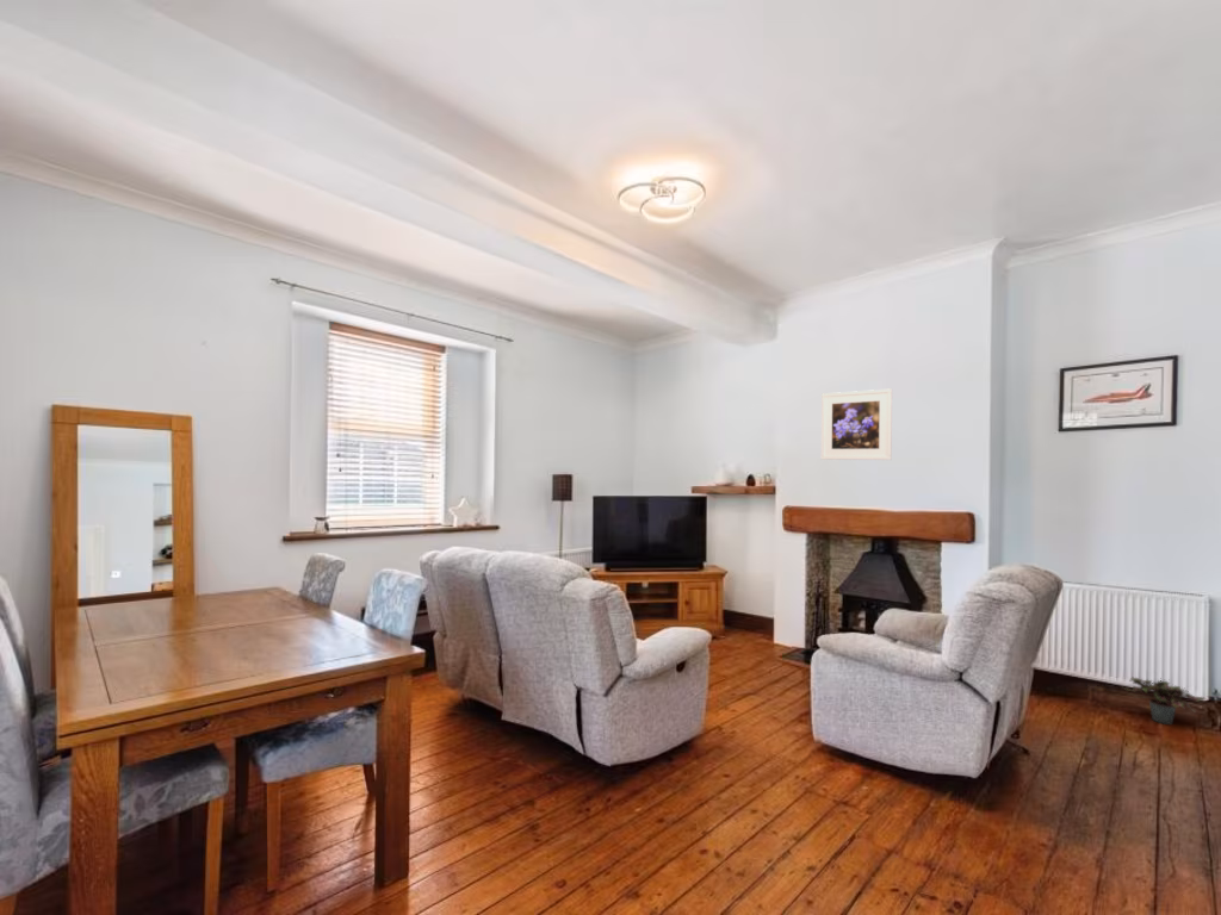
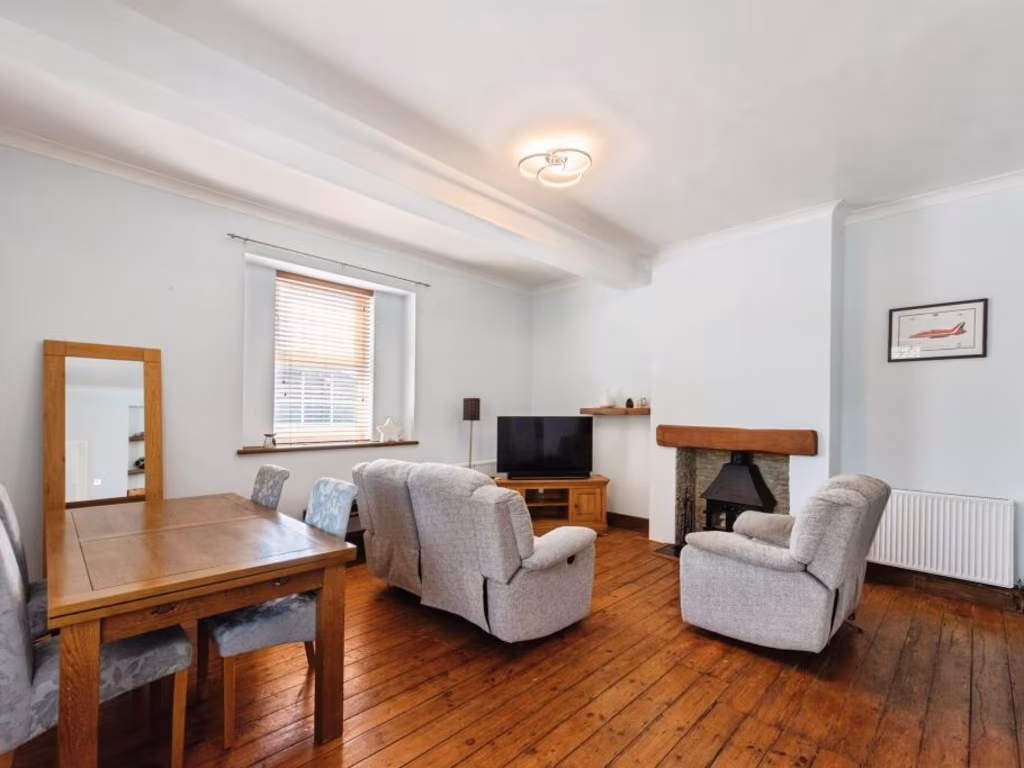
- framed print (855, 425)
- potted plant (1161, 699)
